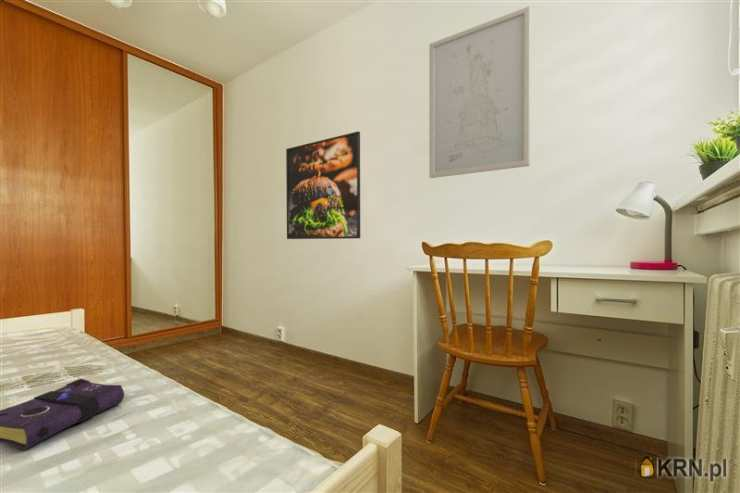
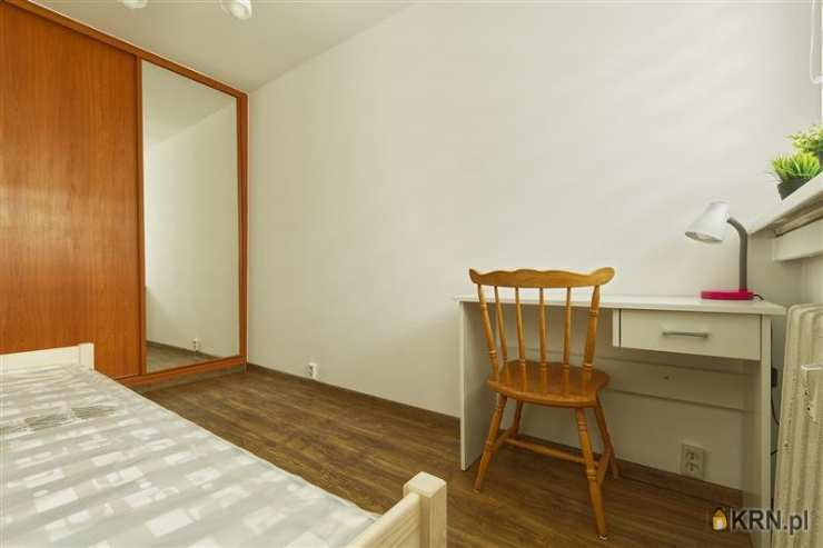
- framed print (320, 190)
- wall art (475, 100)
- book (58, 409)
